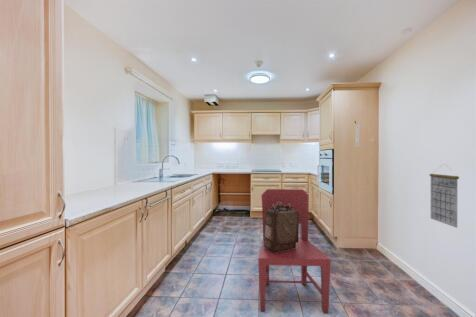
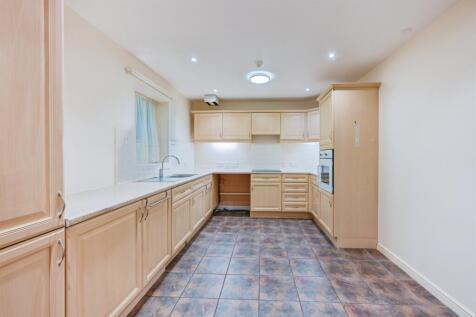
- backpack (281, 225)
- dining chair (288, 249)
- calendar (443, 193)
